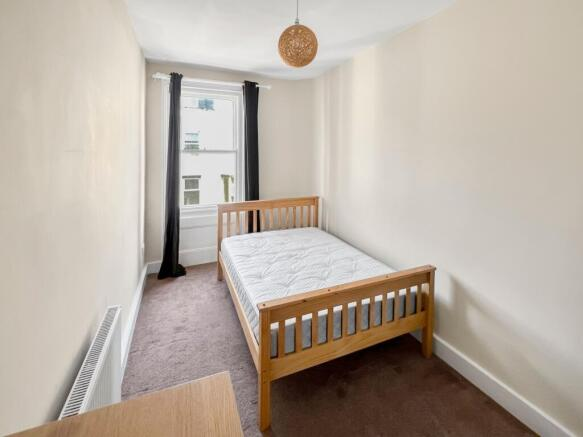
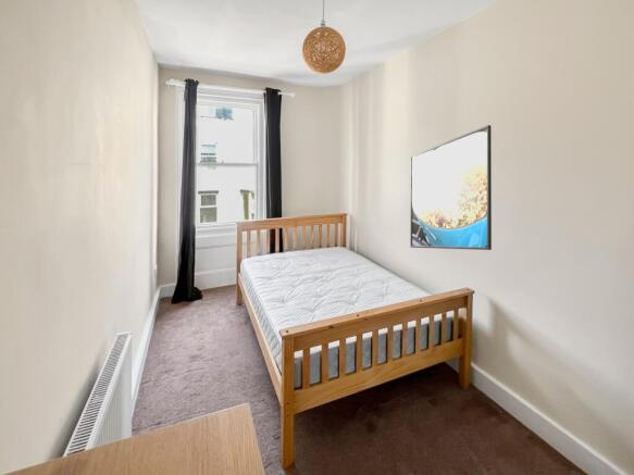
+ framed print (444, 196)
